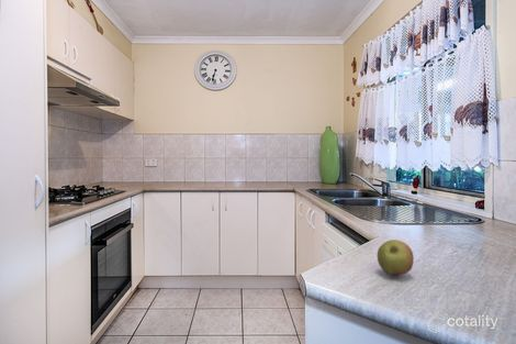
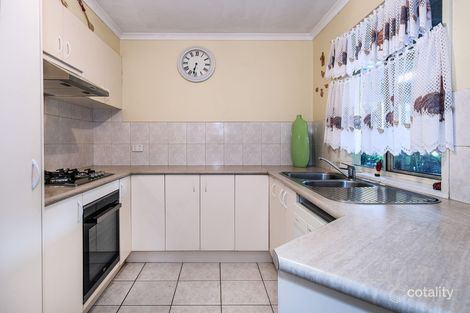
- apple (394, 257)
